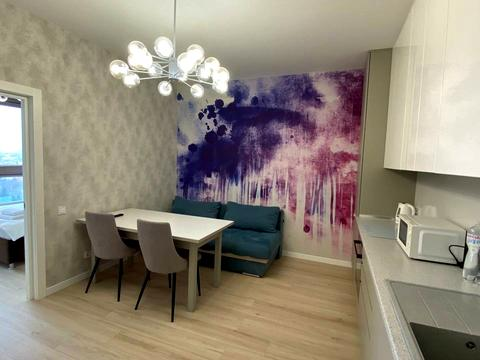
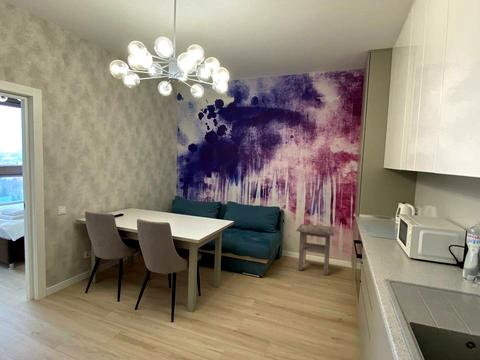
+ side table (315, 247)
